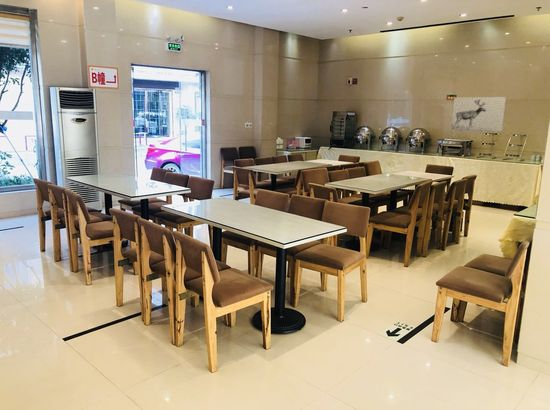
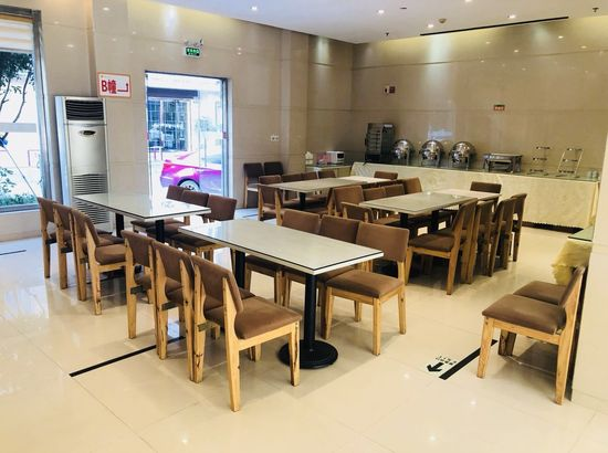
- wall art (477, 114)
